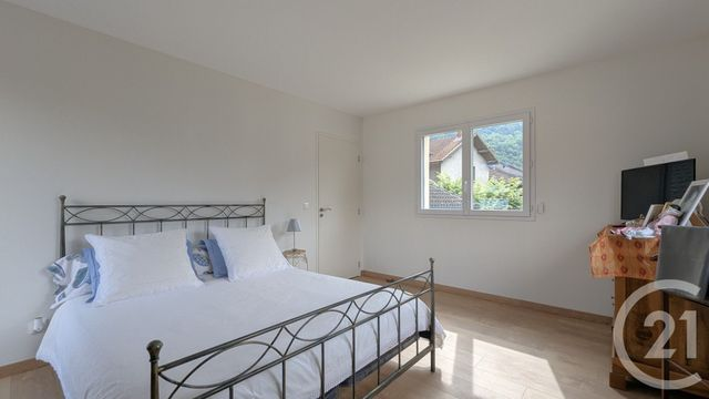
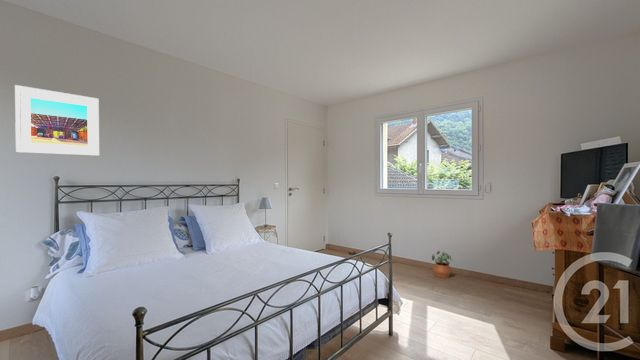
+ potted plant (442, 263)
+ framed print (60, 123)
